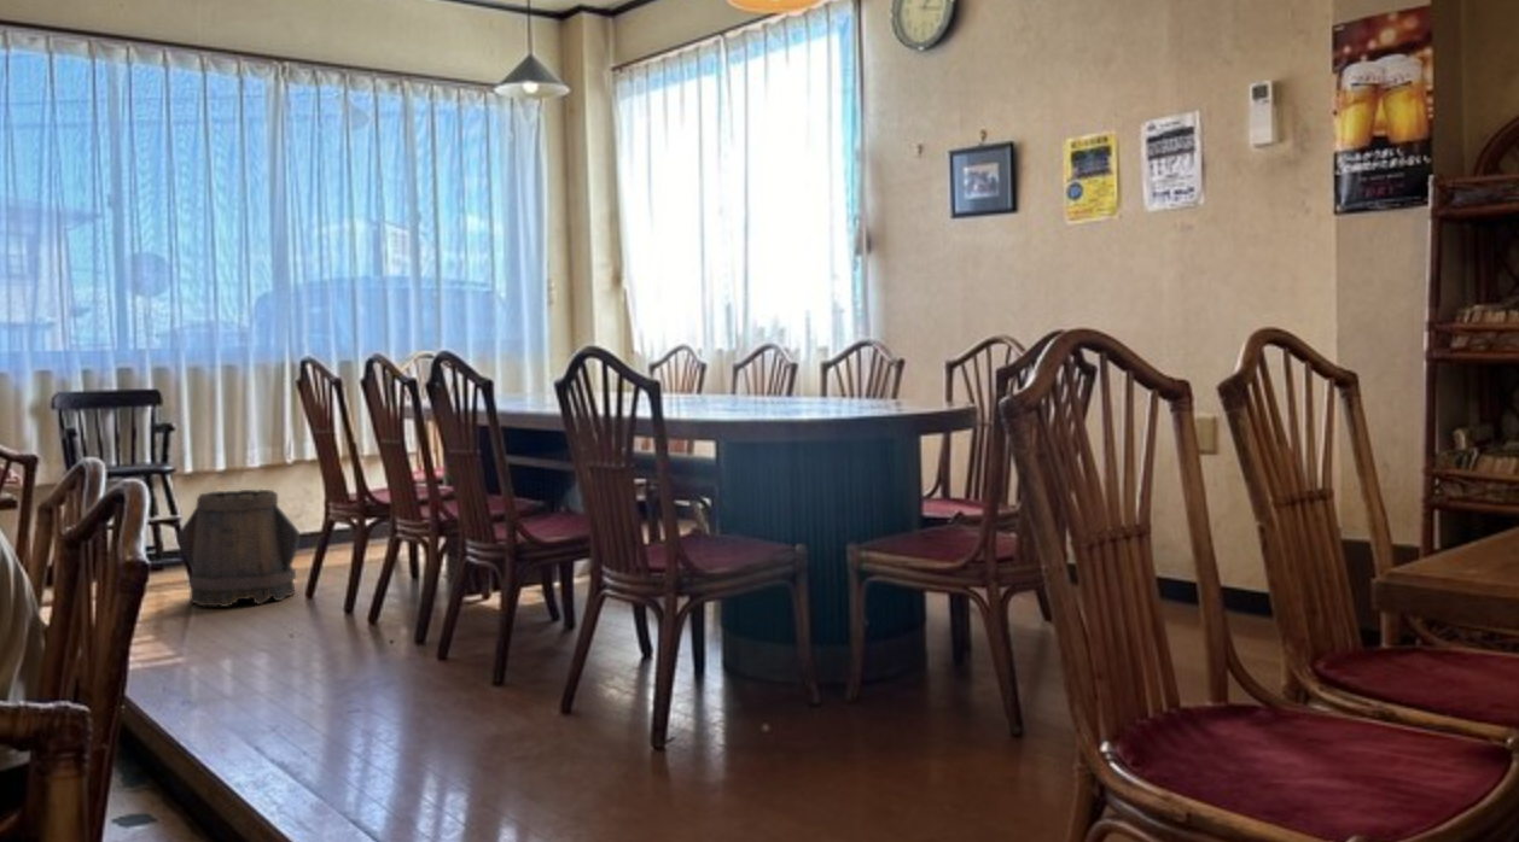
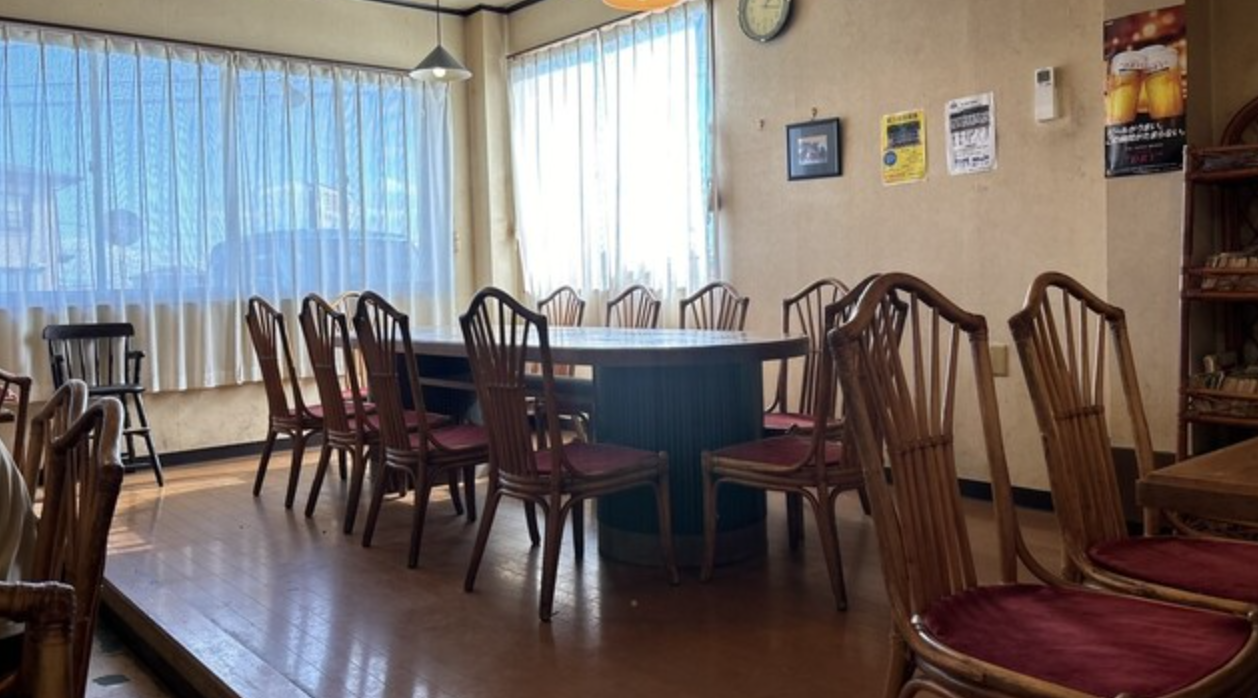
- bucket (238, 544)
